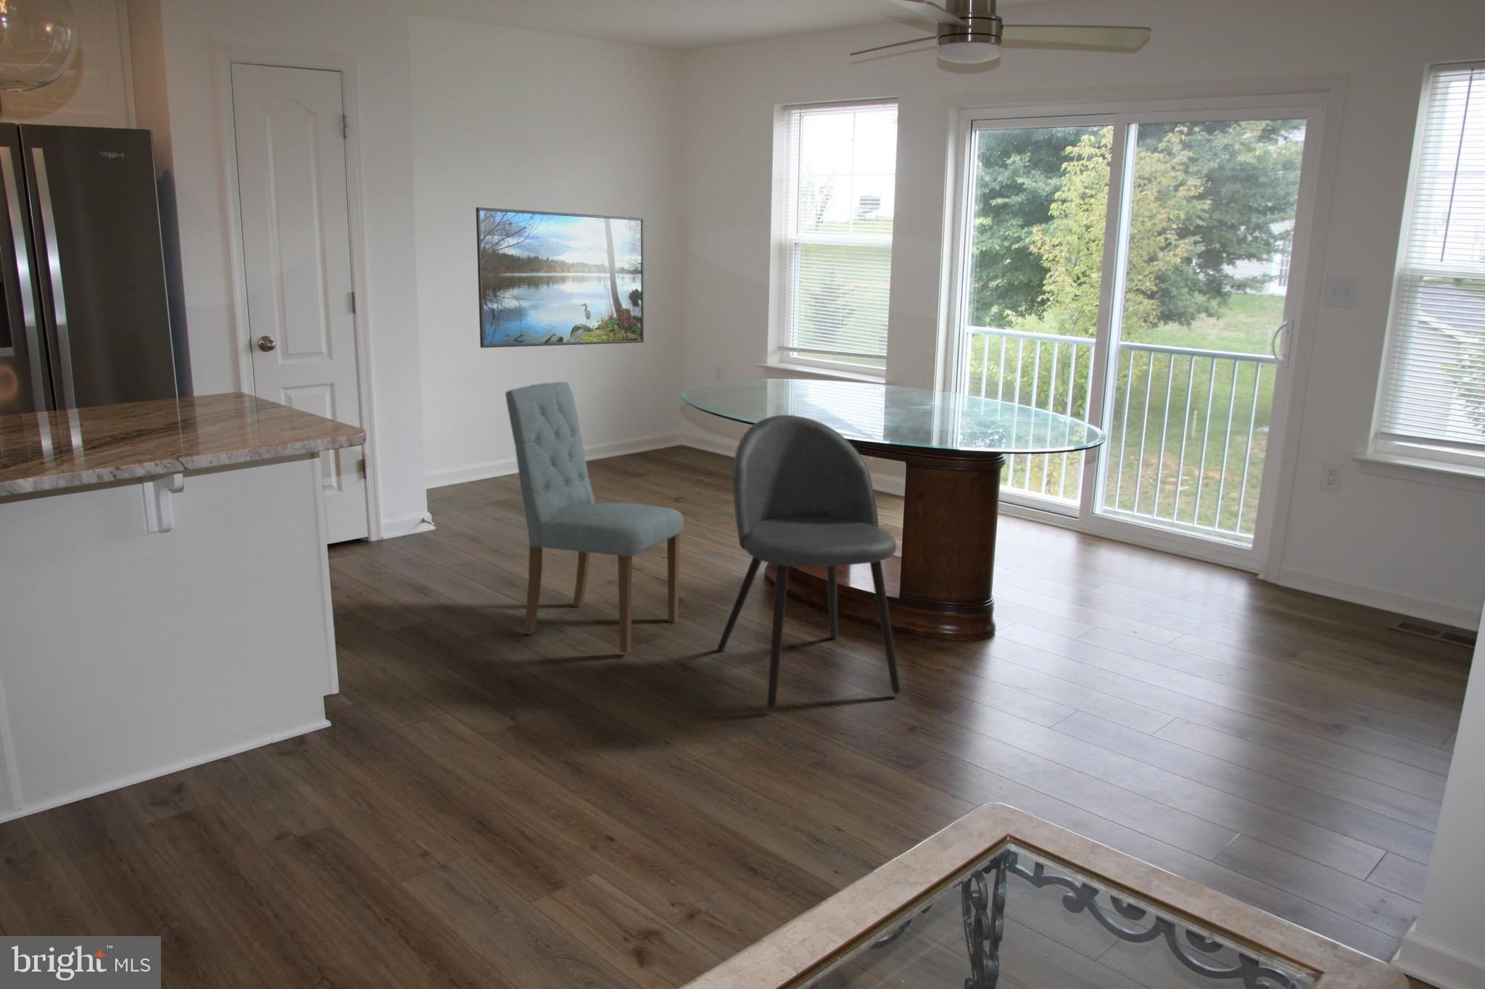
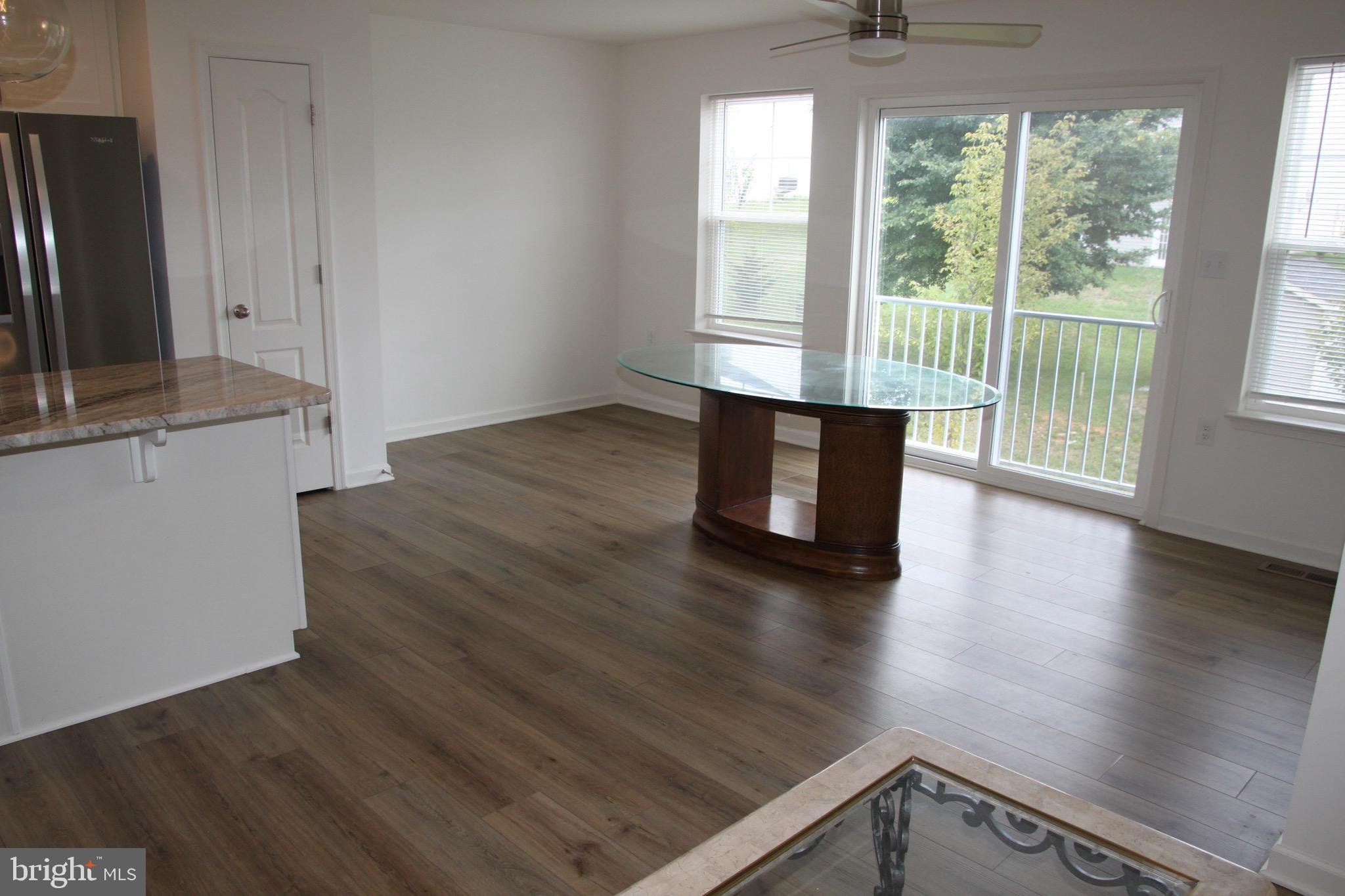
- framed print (565, 279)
- dining chair (808, 552)
- dining chair (595, 510)
